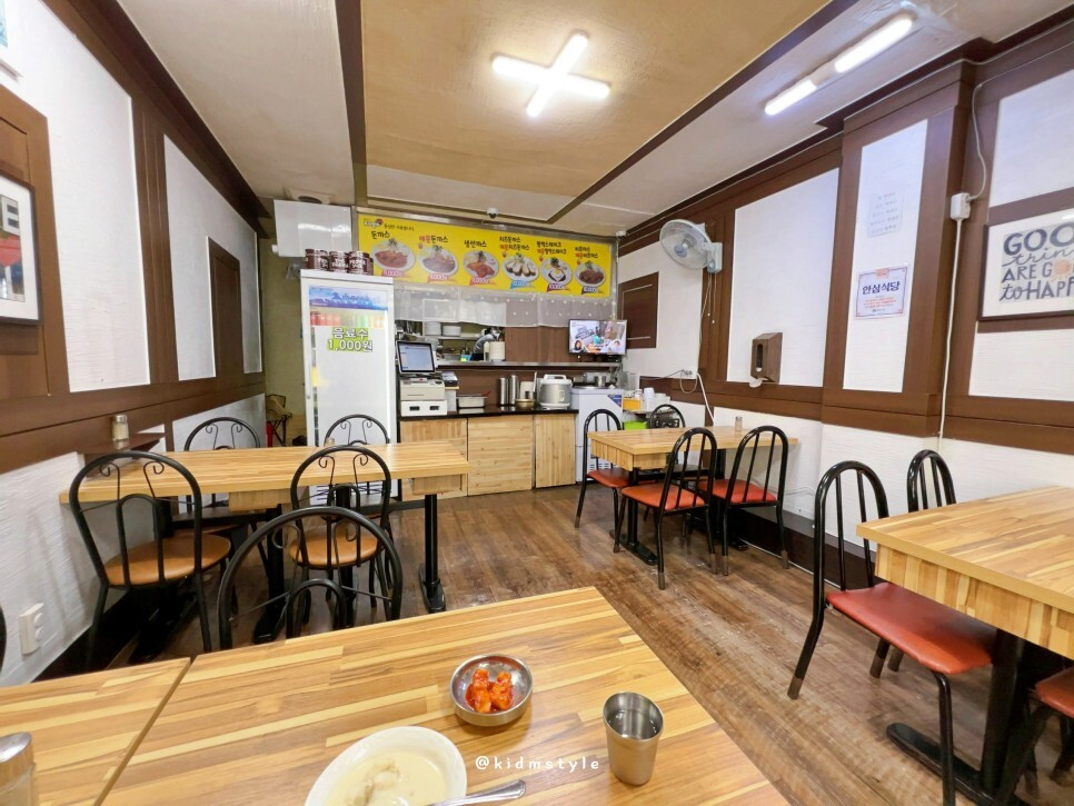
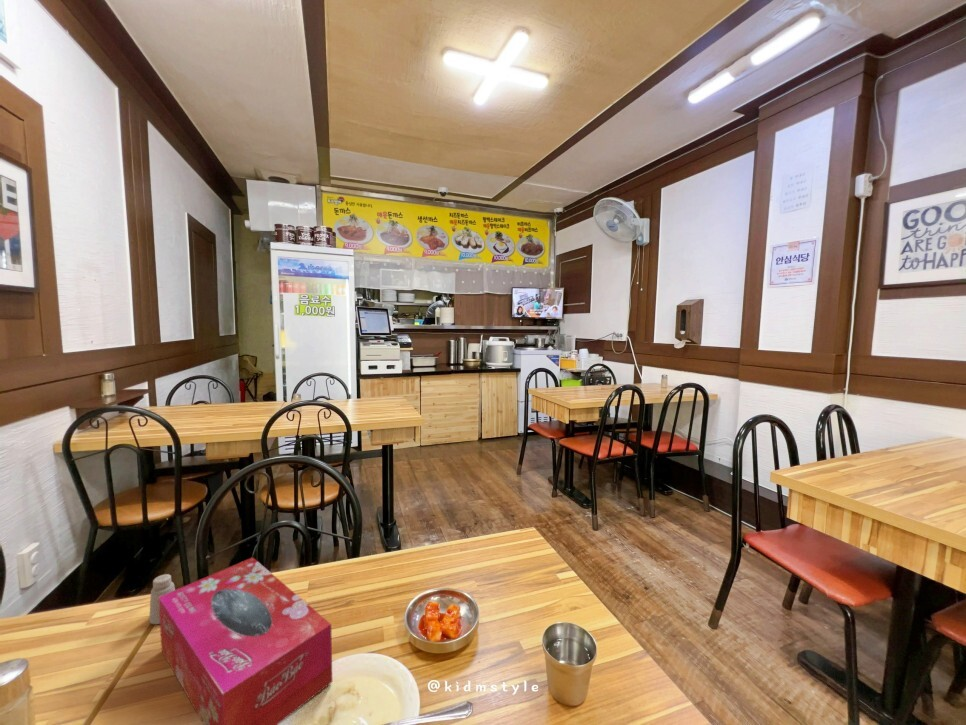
+ saltshaker (161, 595)
+ tissue box (242, 638)
